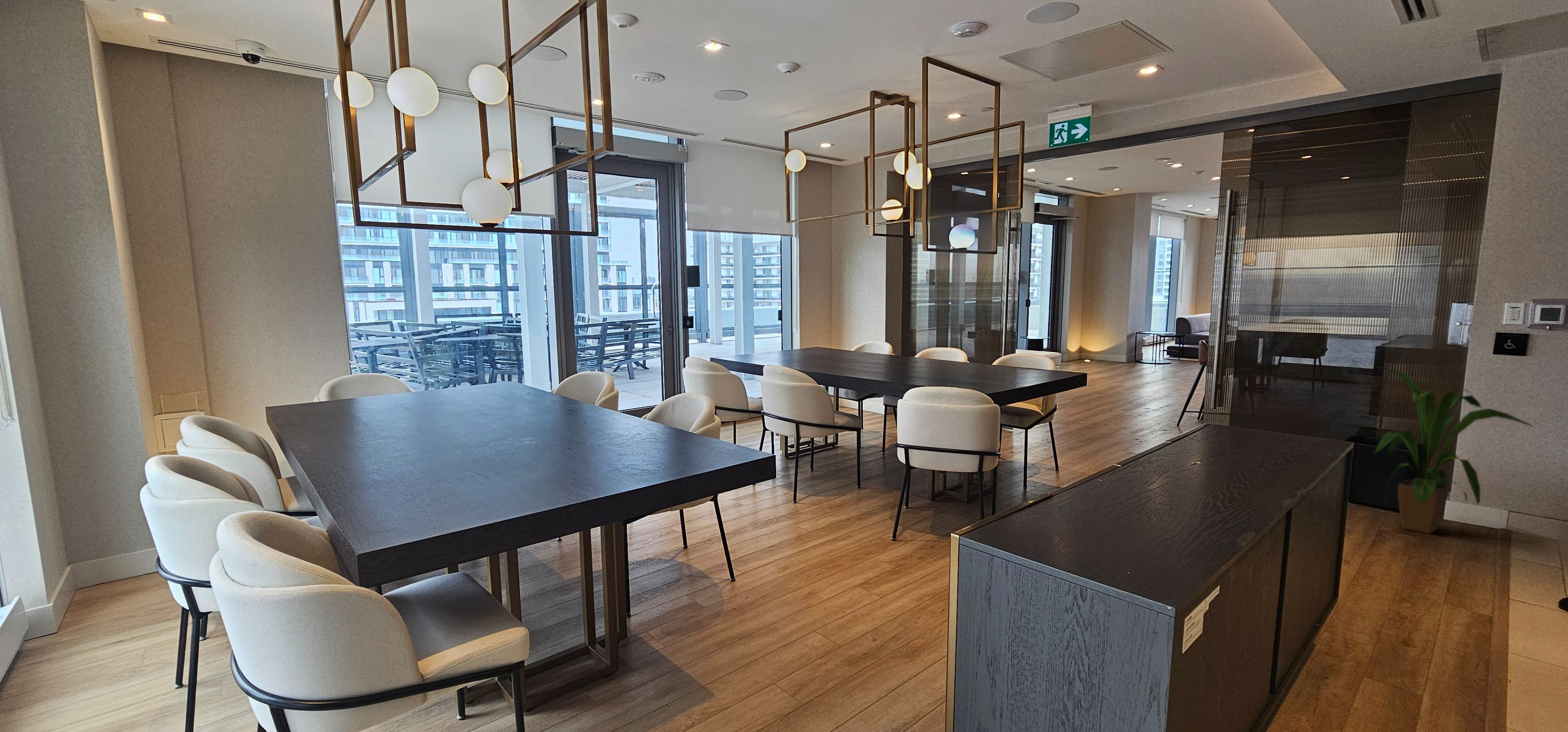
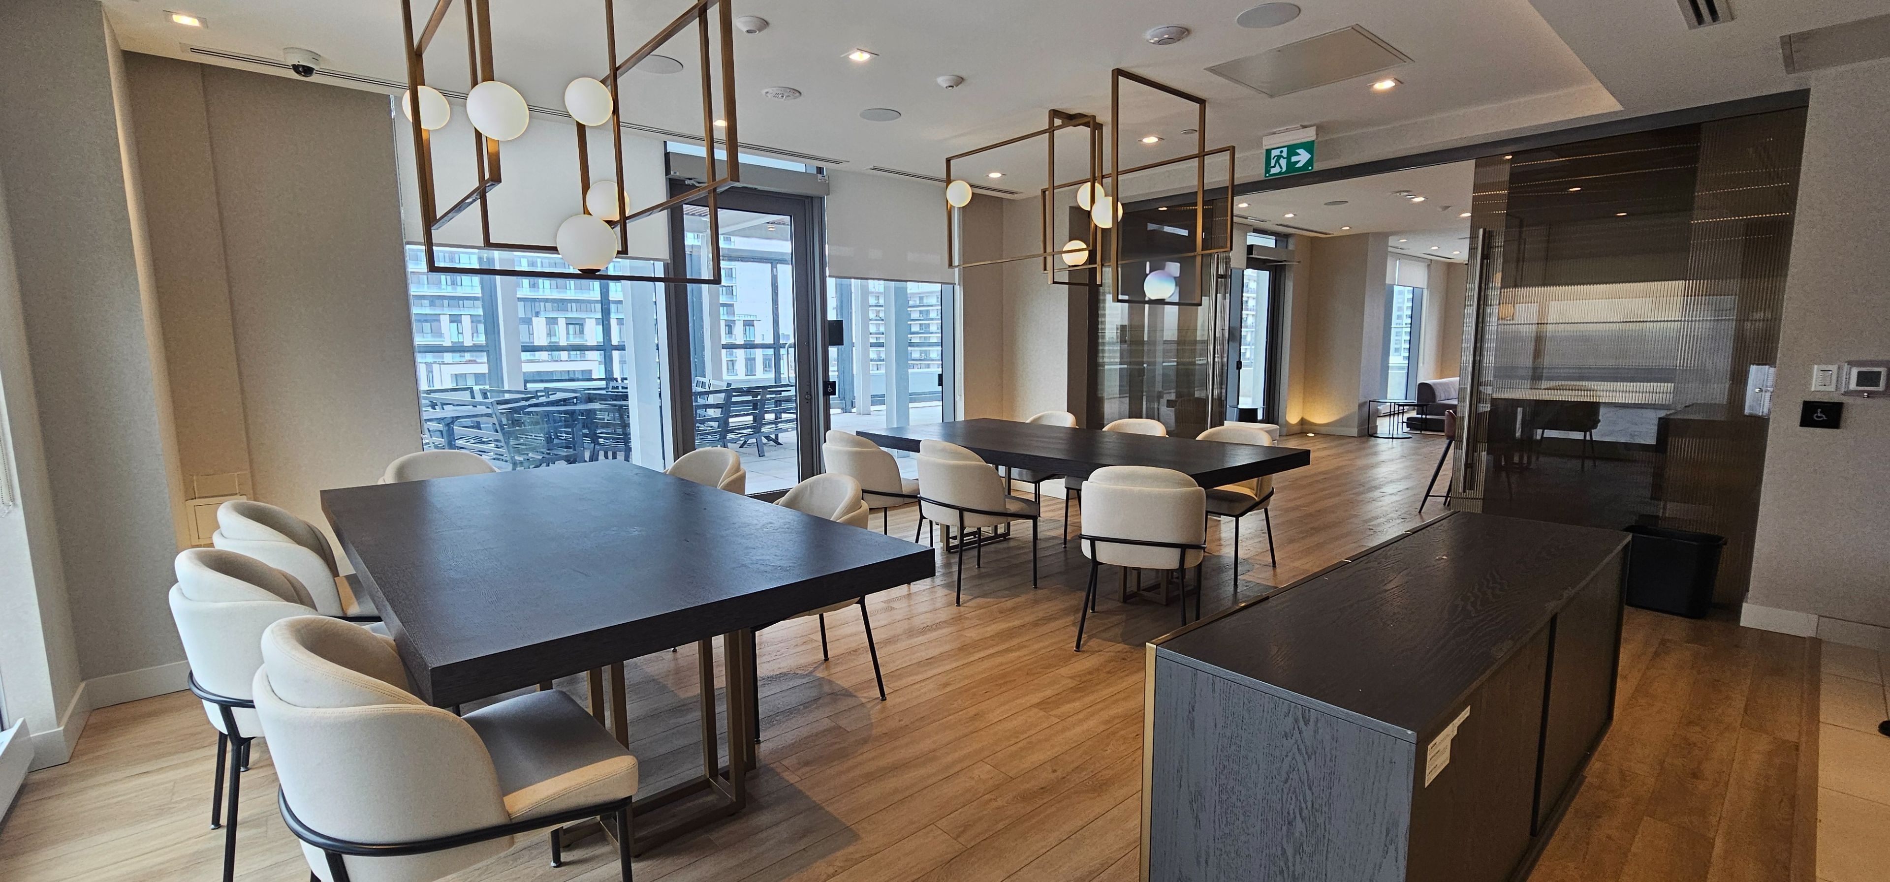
- house plant (1446, 453)
